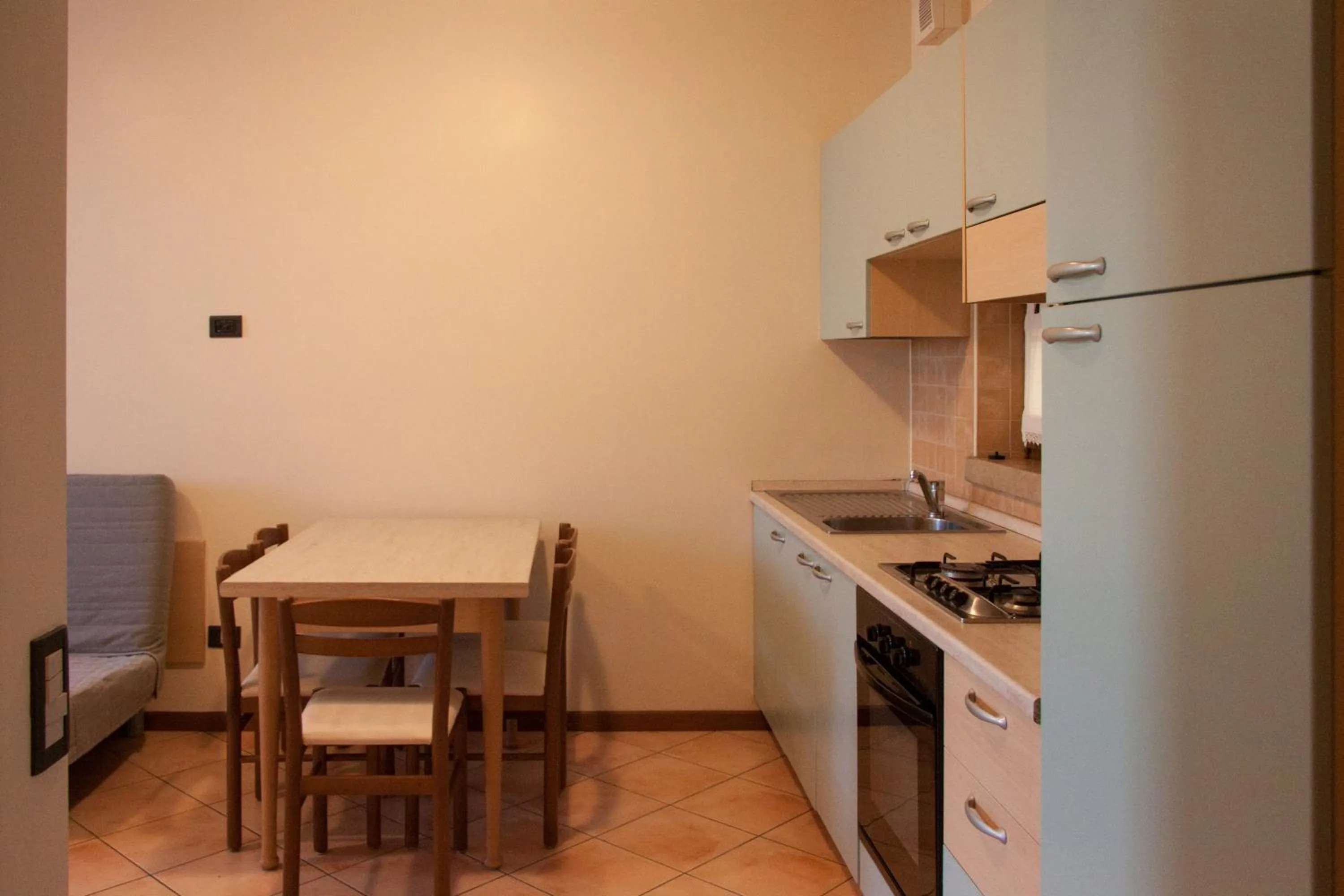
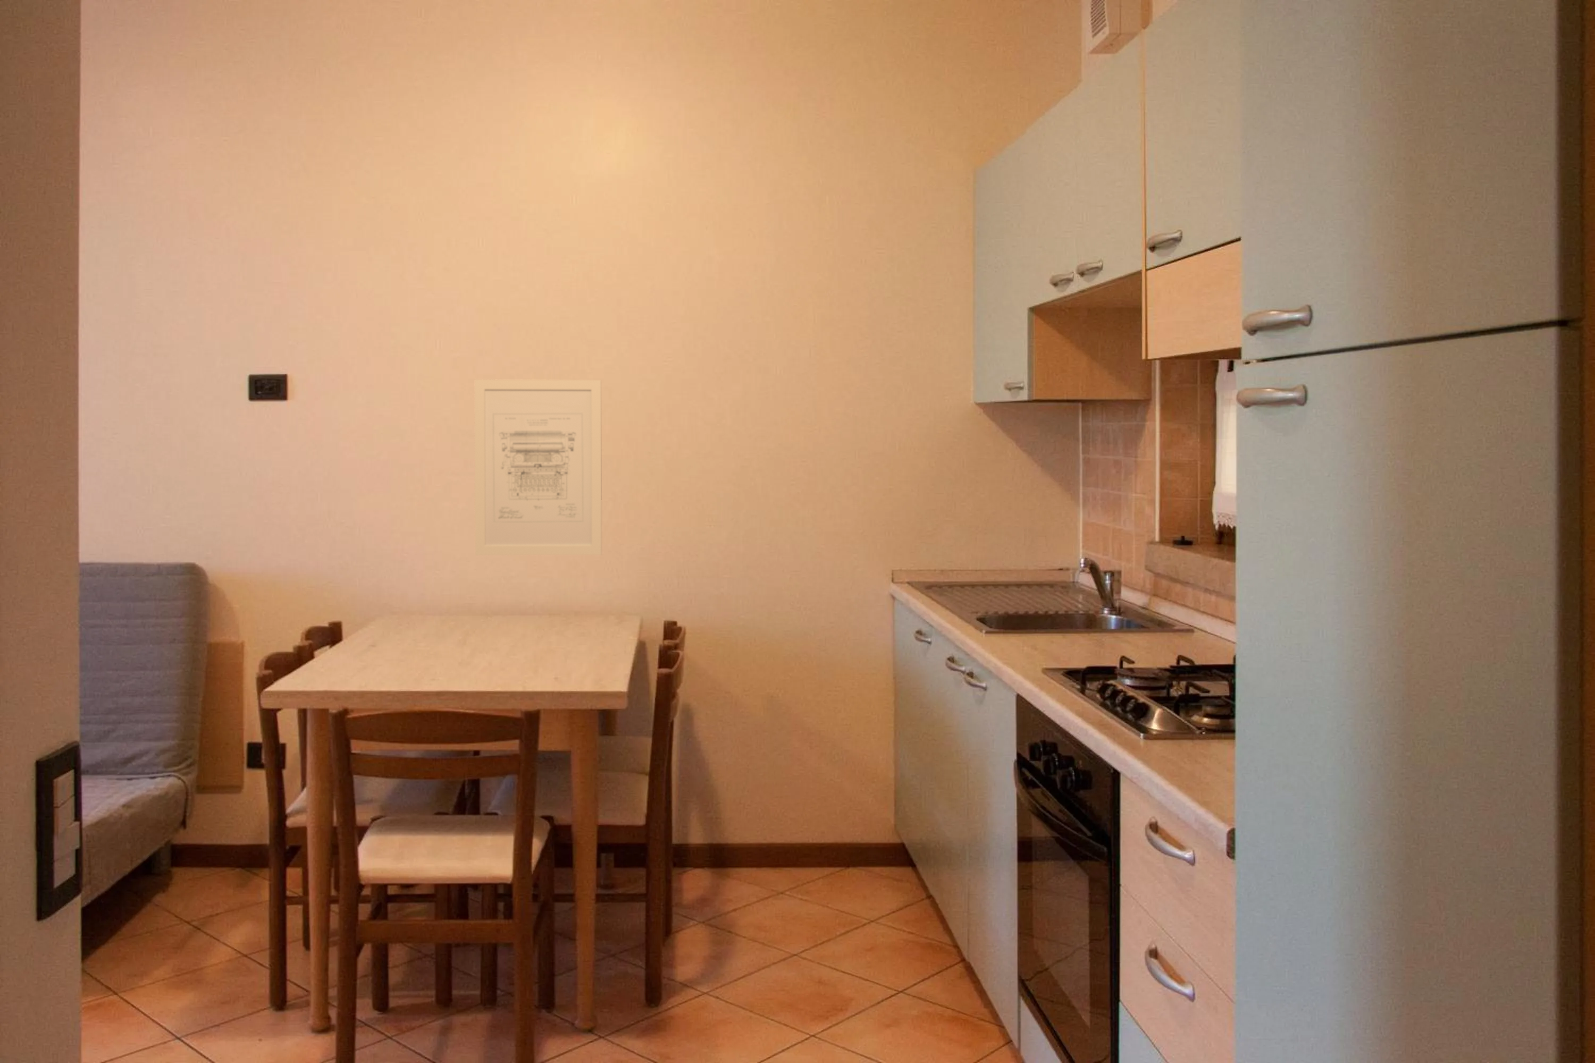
+ wall art (538, 467)
